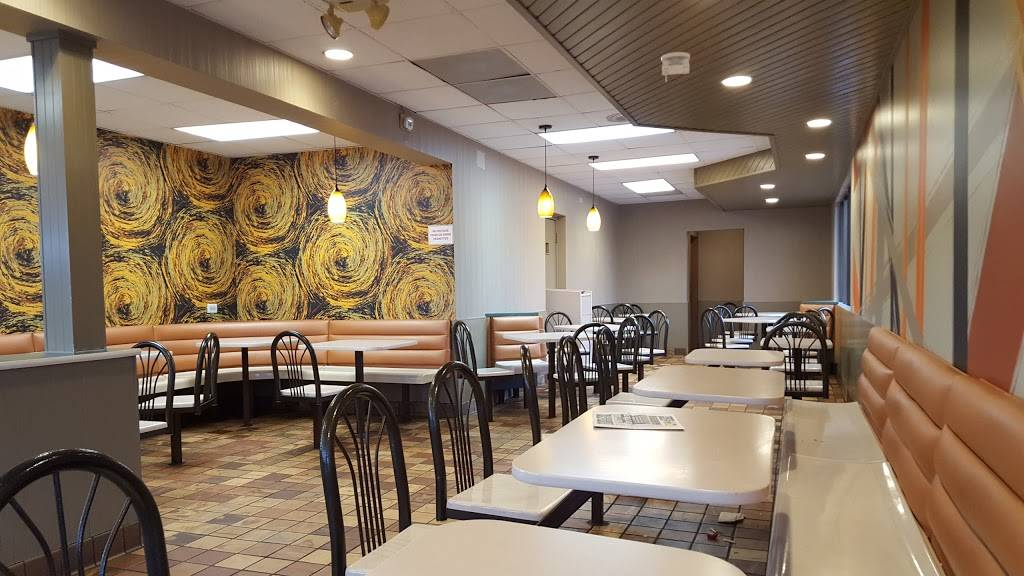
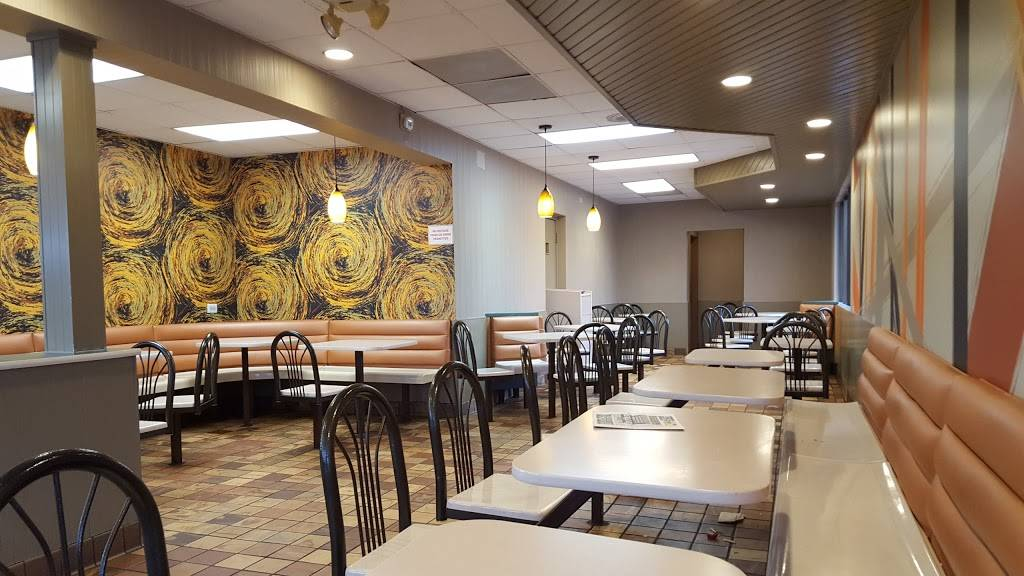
- smoke detector (675, 68)
